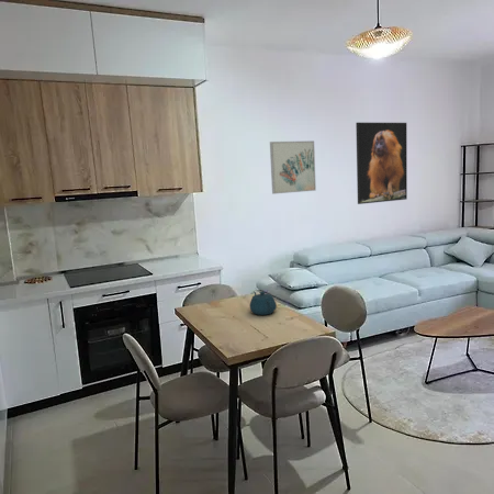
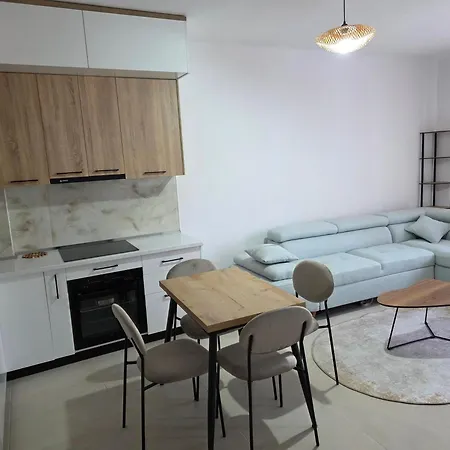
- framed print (382, 162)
- teapot (261, 302)
- wall art (293, 167)
